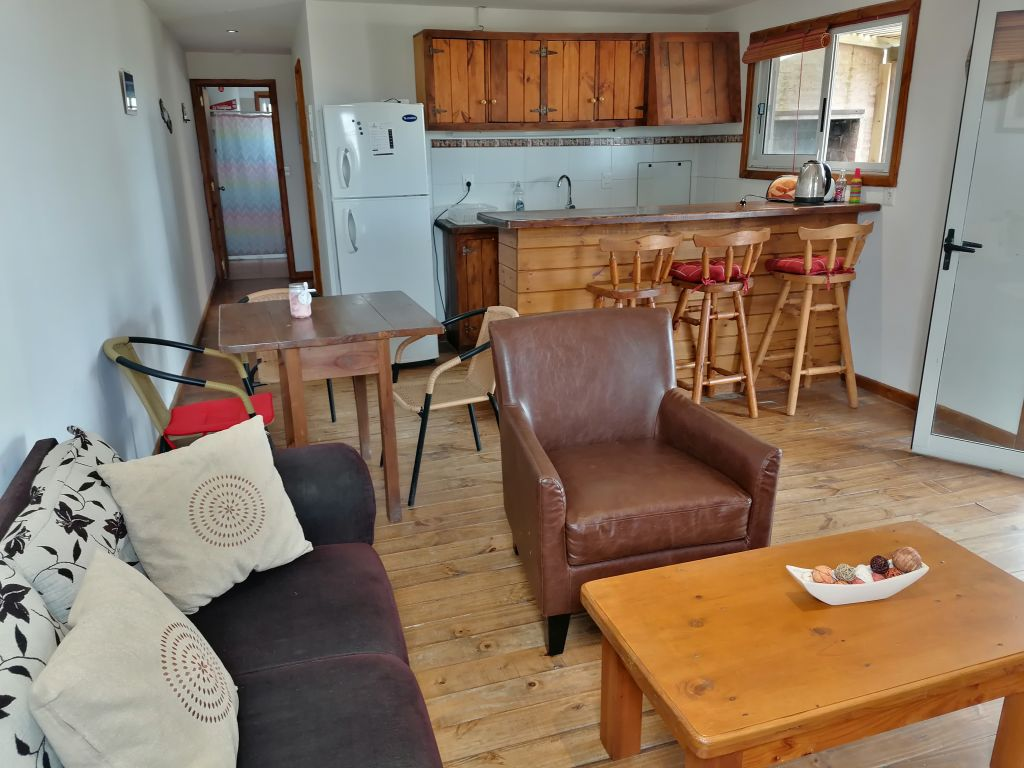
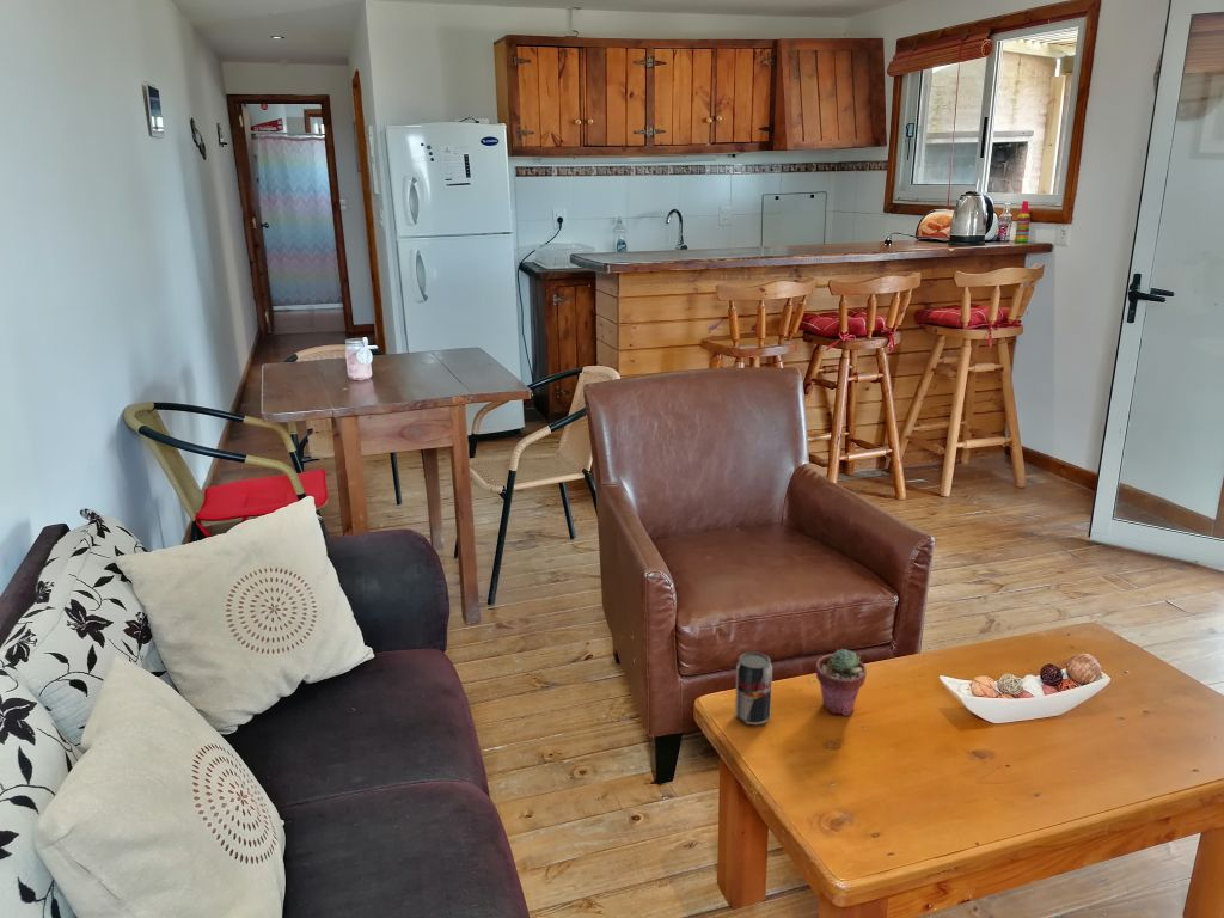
+ potted succulent (840, 678)
+ beverage can (753, 687)
